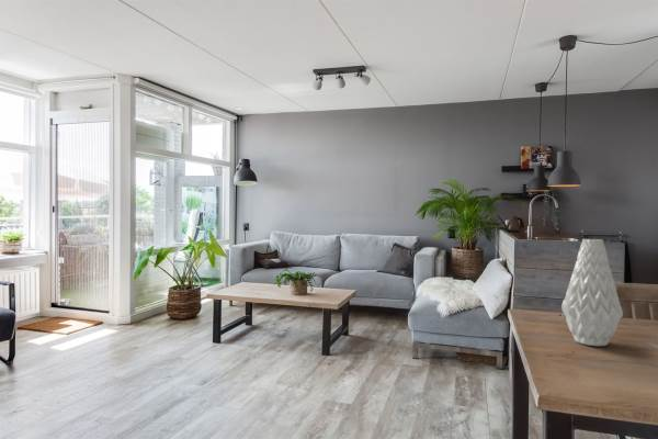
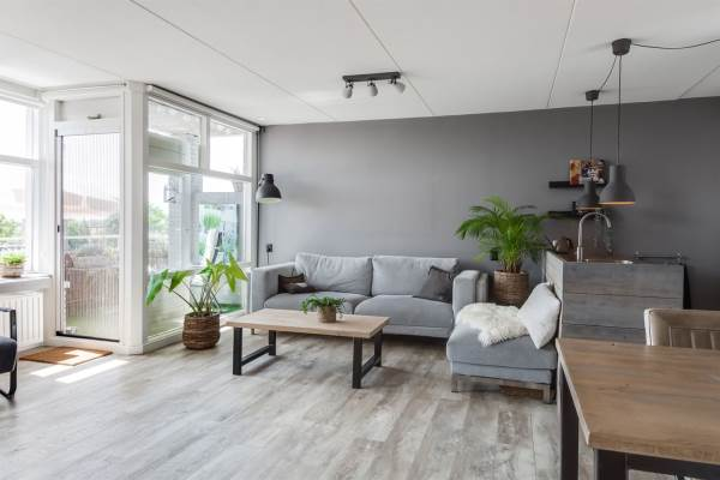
- vase (591, 290)
